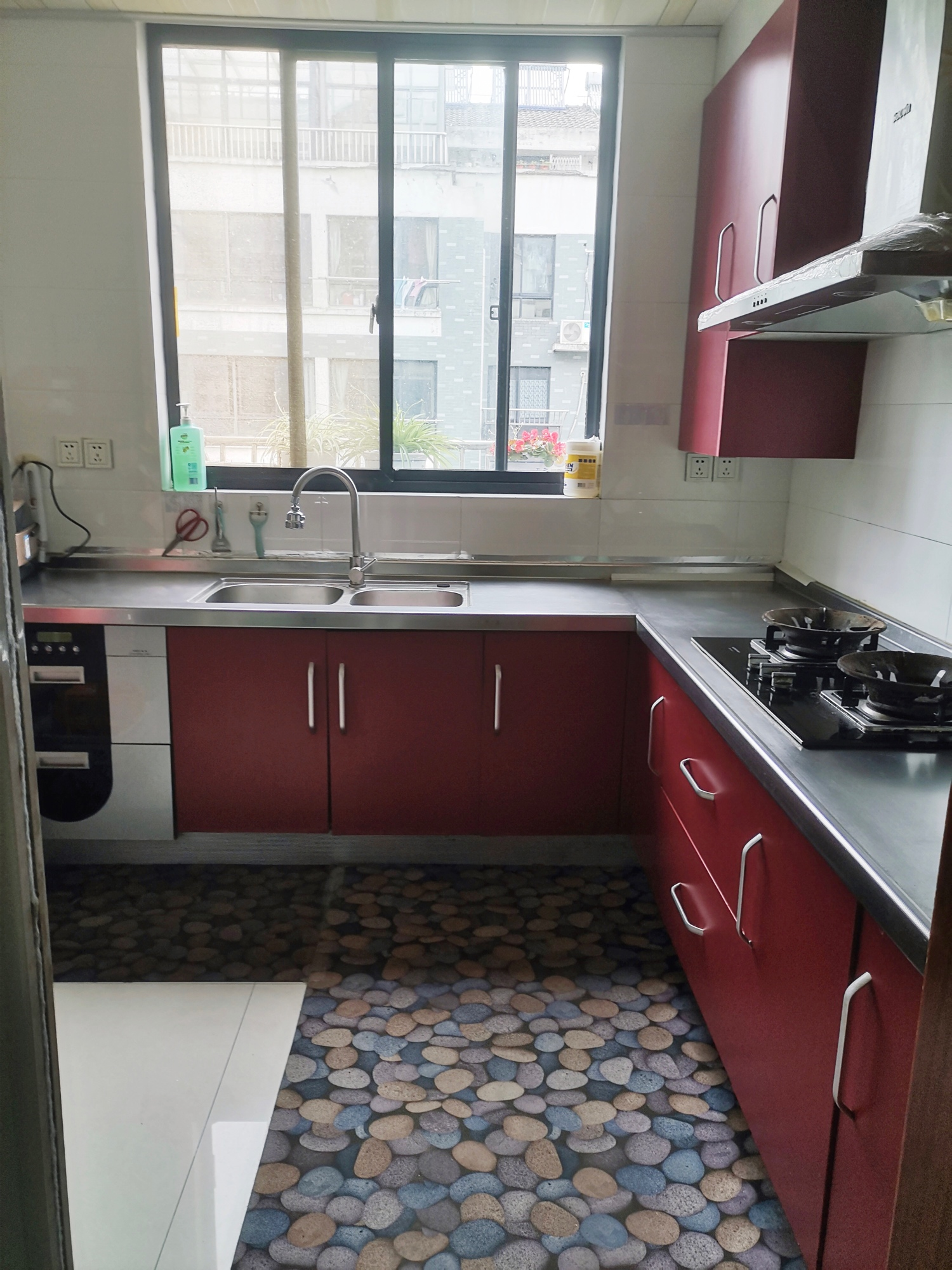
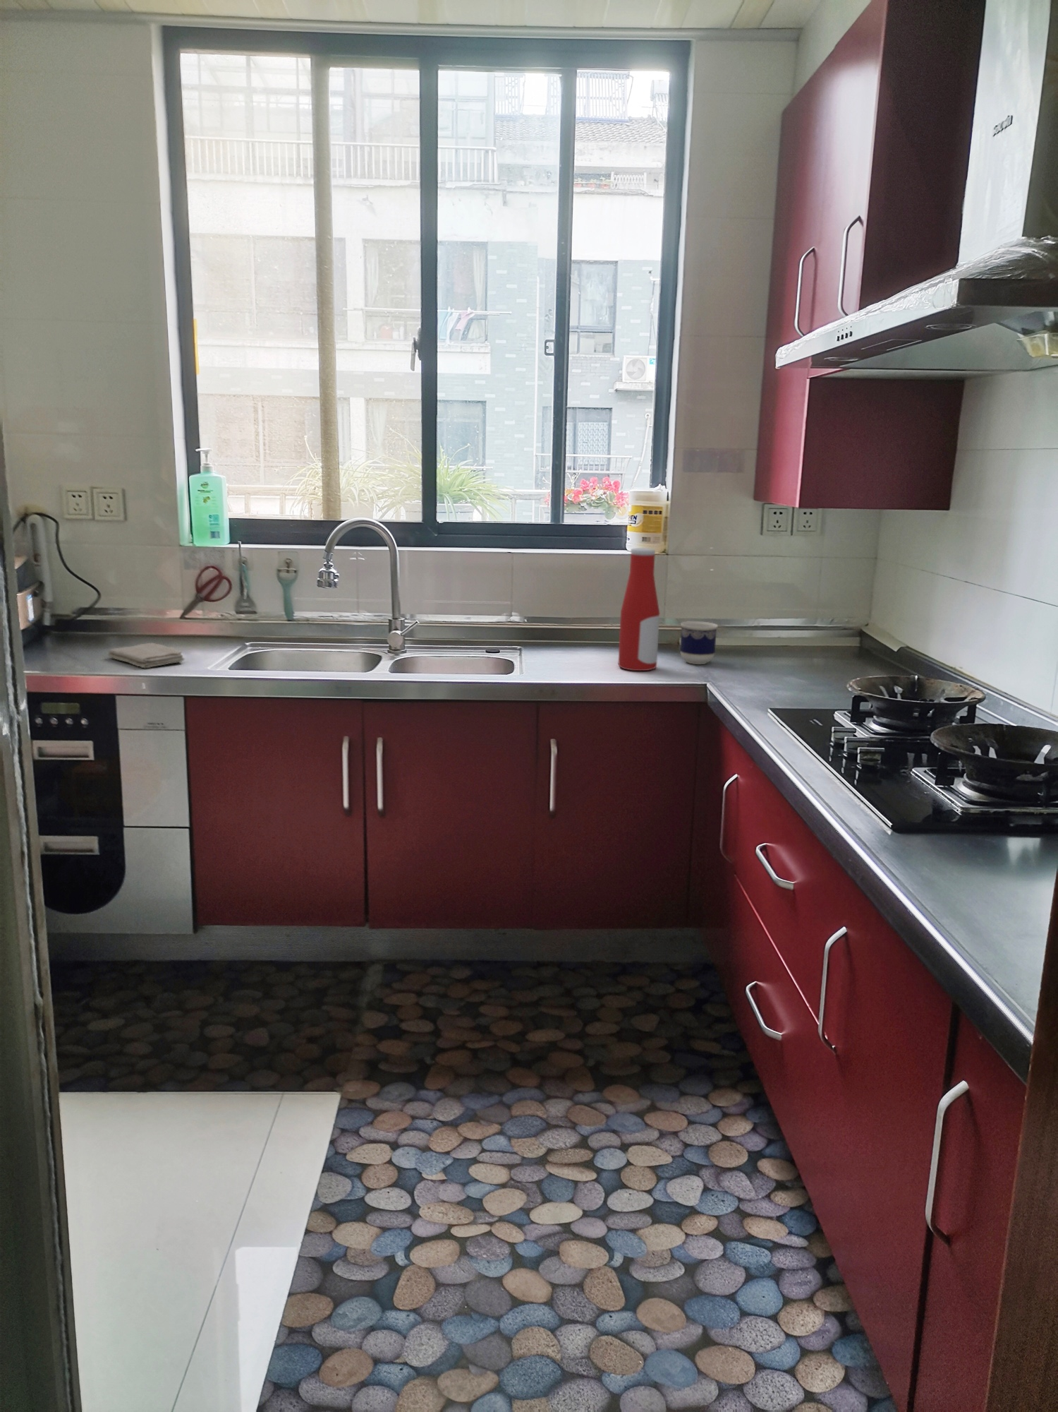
+ cup (696, 642)
+ washcloth (146, 654)
+ bottle (640, 608)
